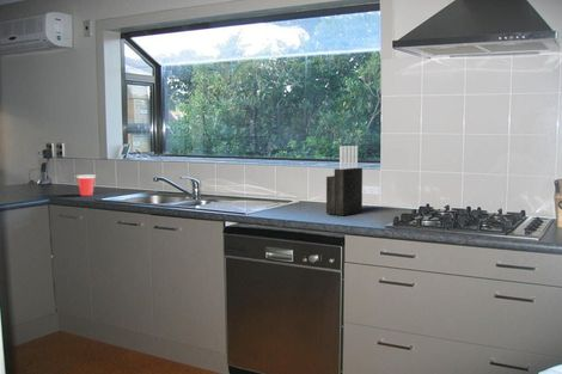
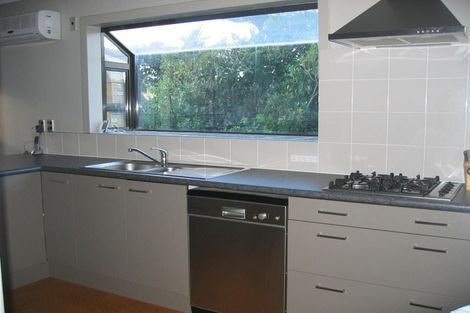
- cup (86, 185)
- knife block (342, 179)
